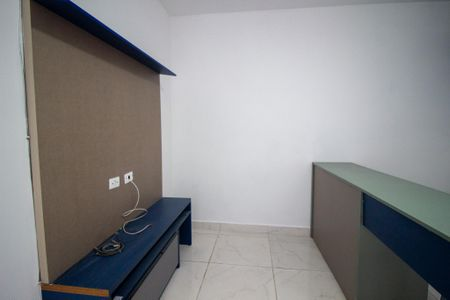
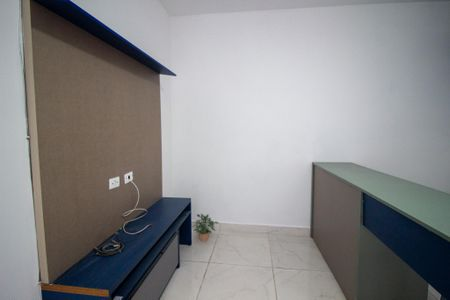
+ potted plant (206, 226)
